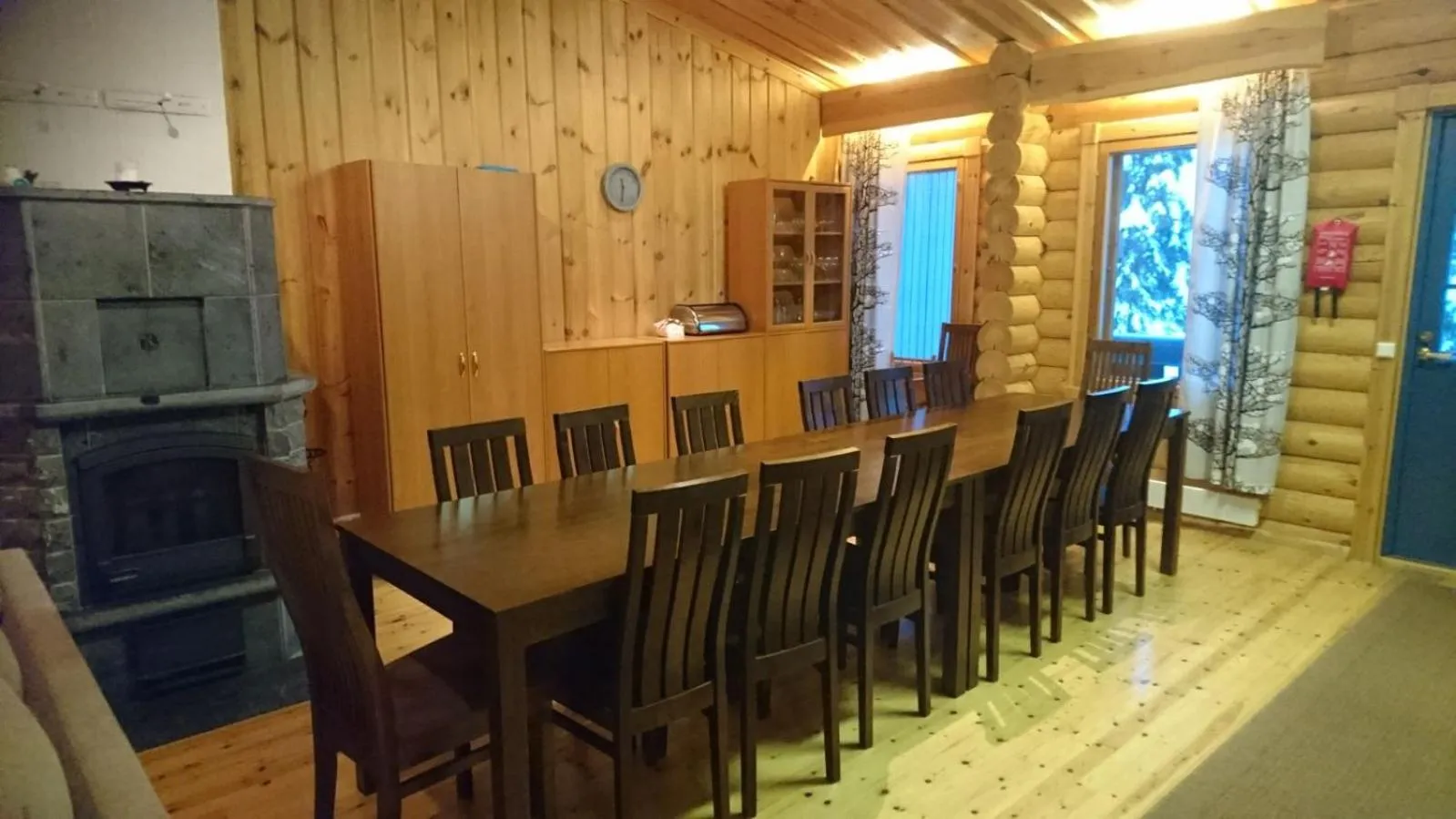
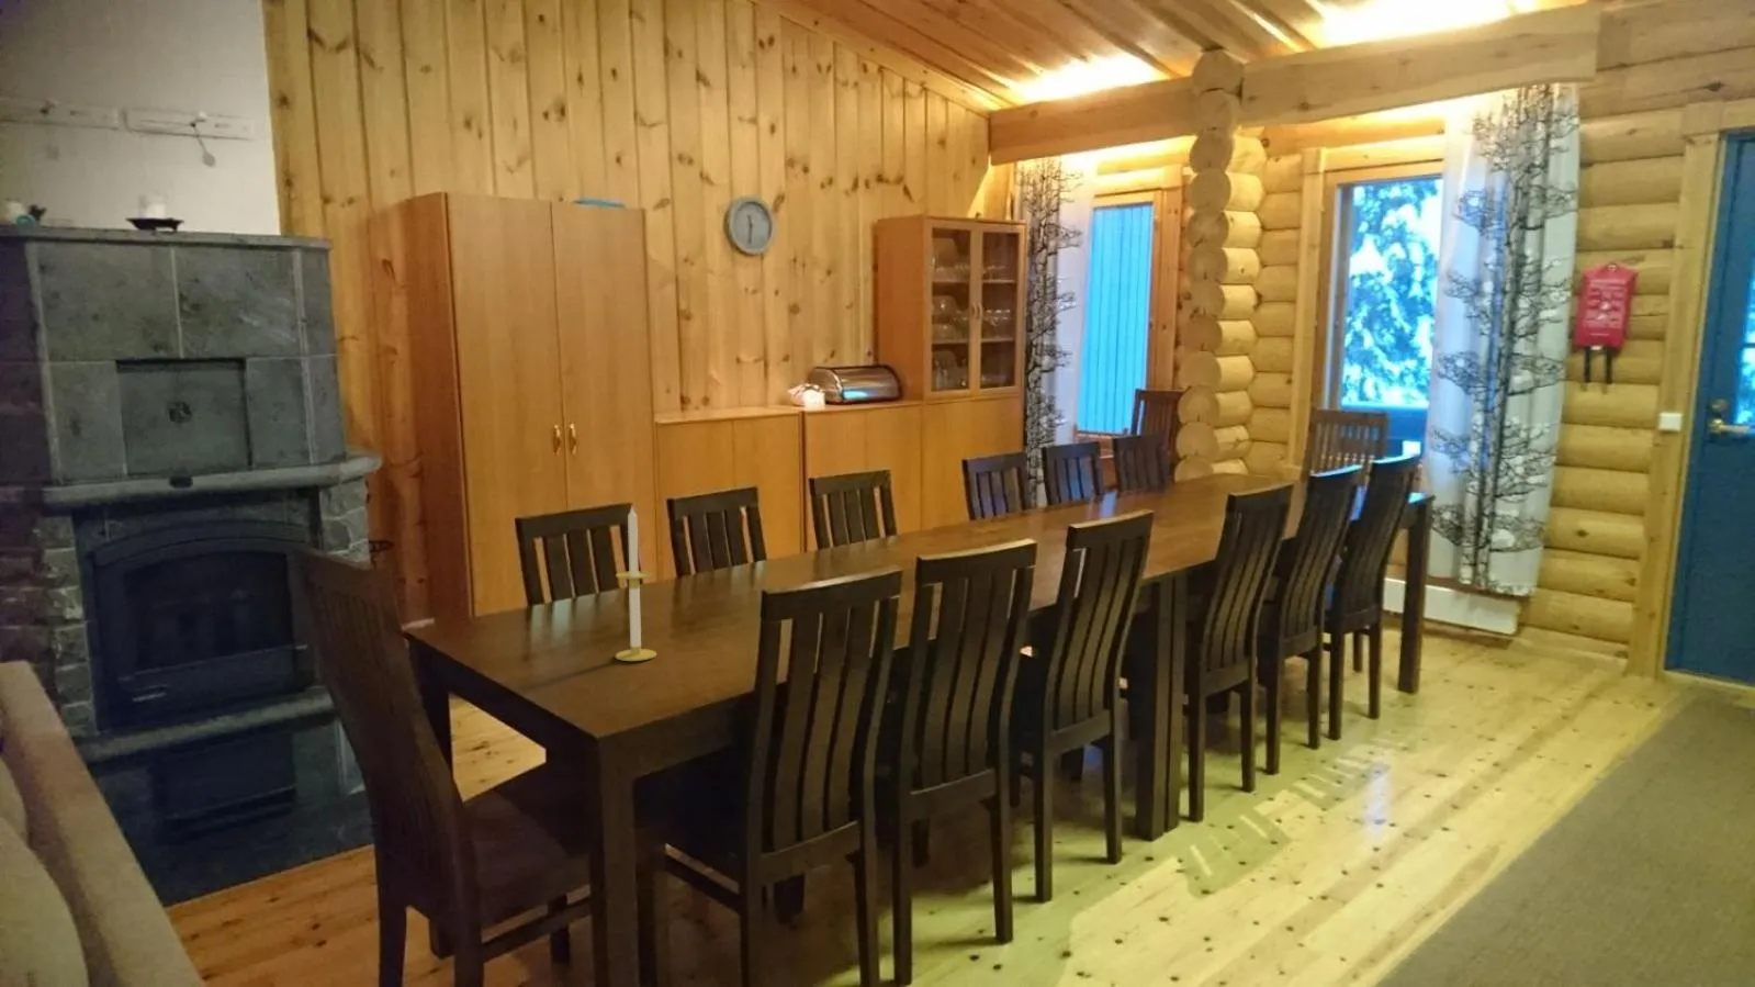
+ candle (633, 580)
